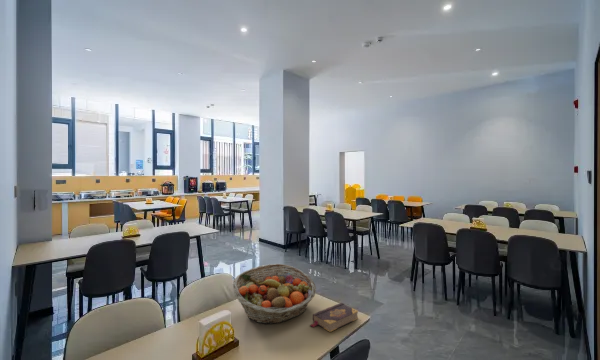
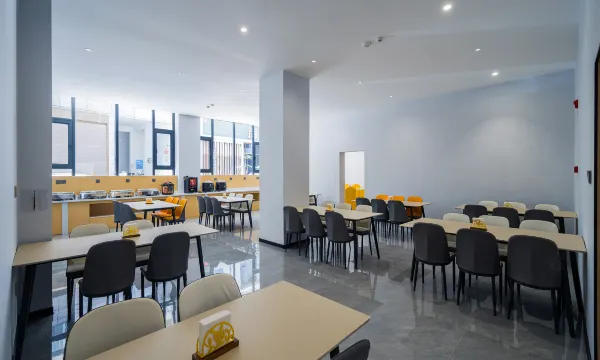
- fruit basket (275, 291)
- book (333, 317)
